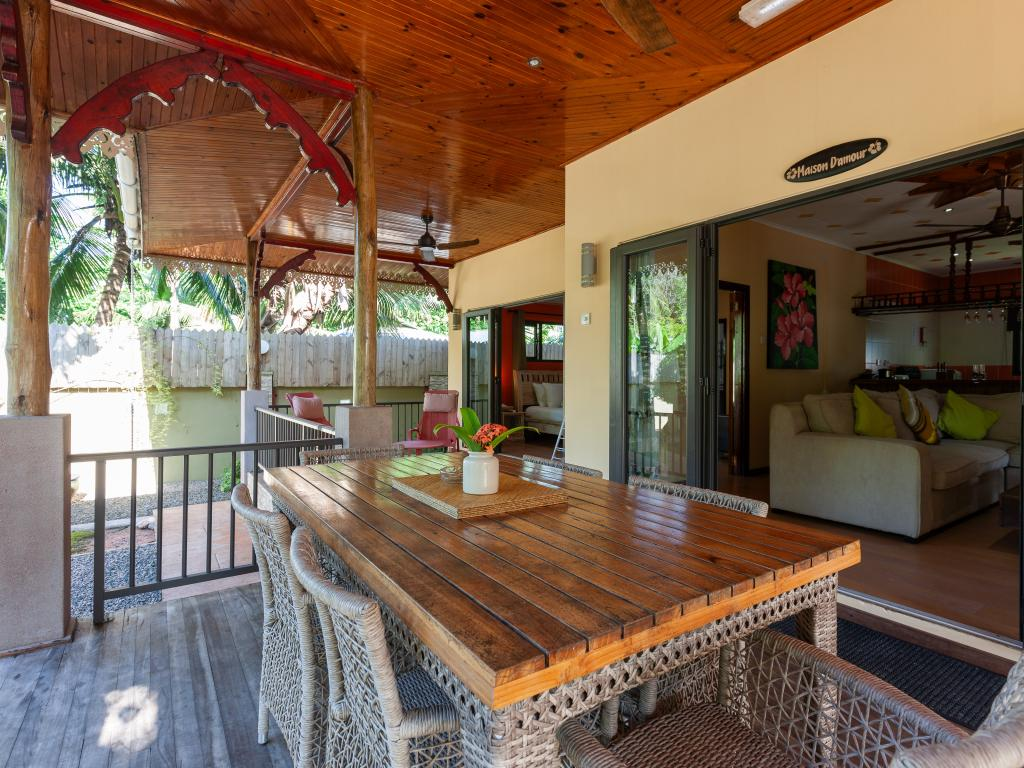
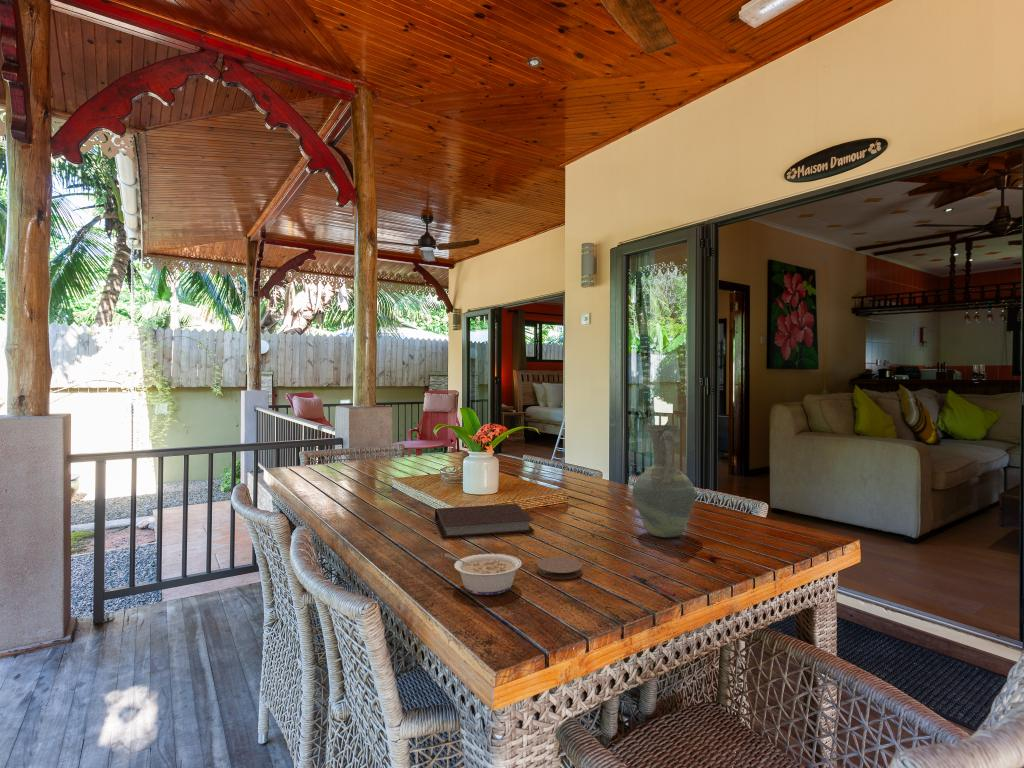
+ pitcher (663, 479)
+ coaster (559, 567)
+ pen (651, 583)
+ notebook (482, 518)
+ legume (485, 573)
